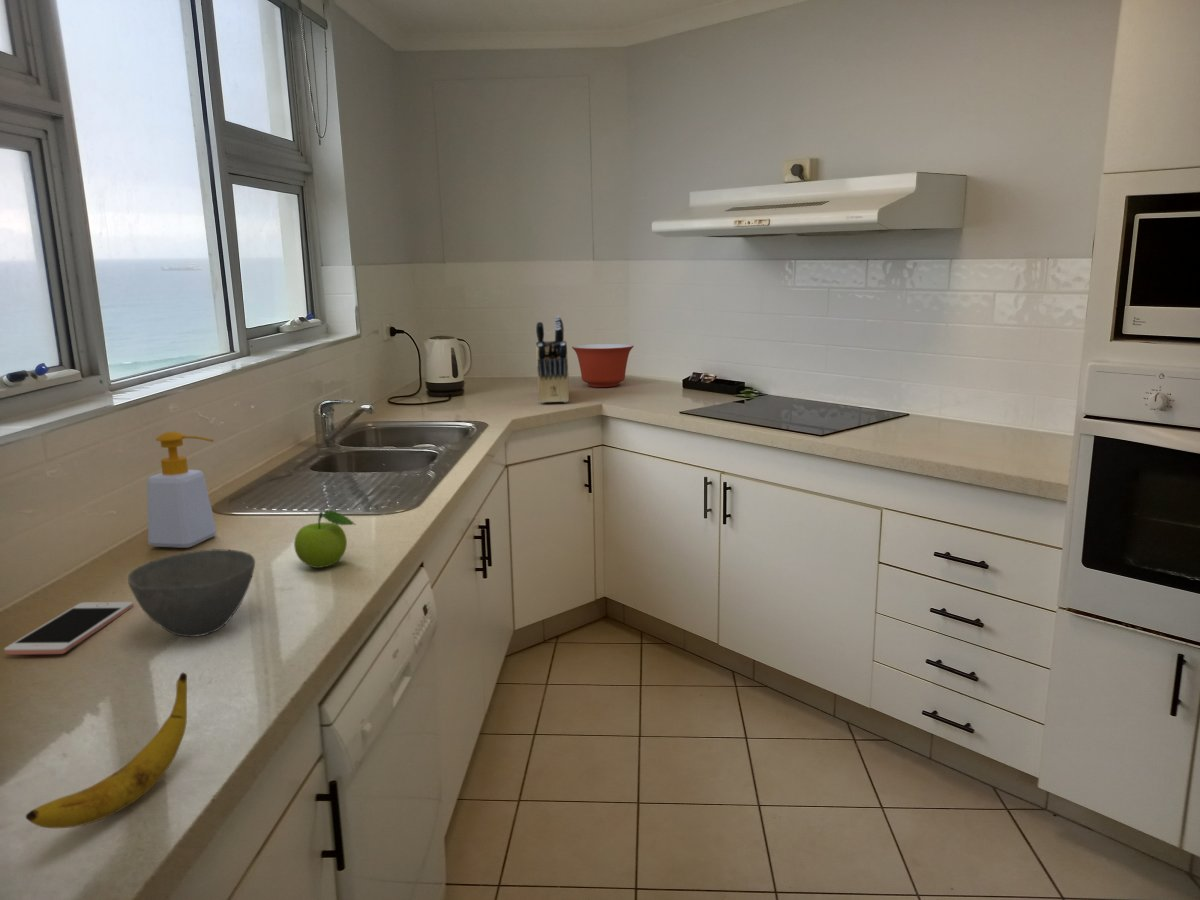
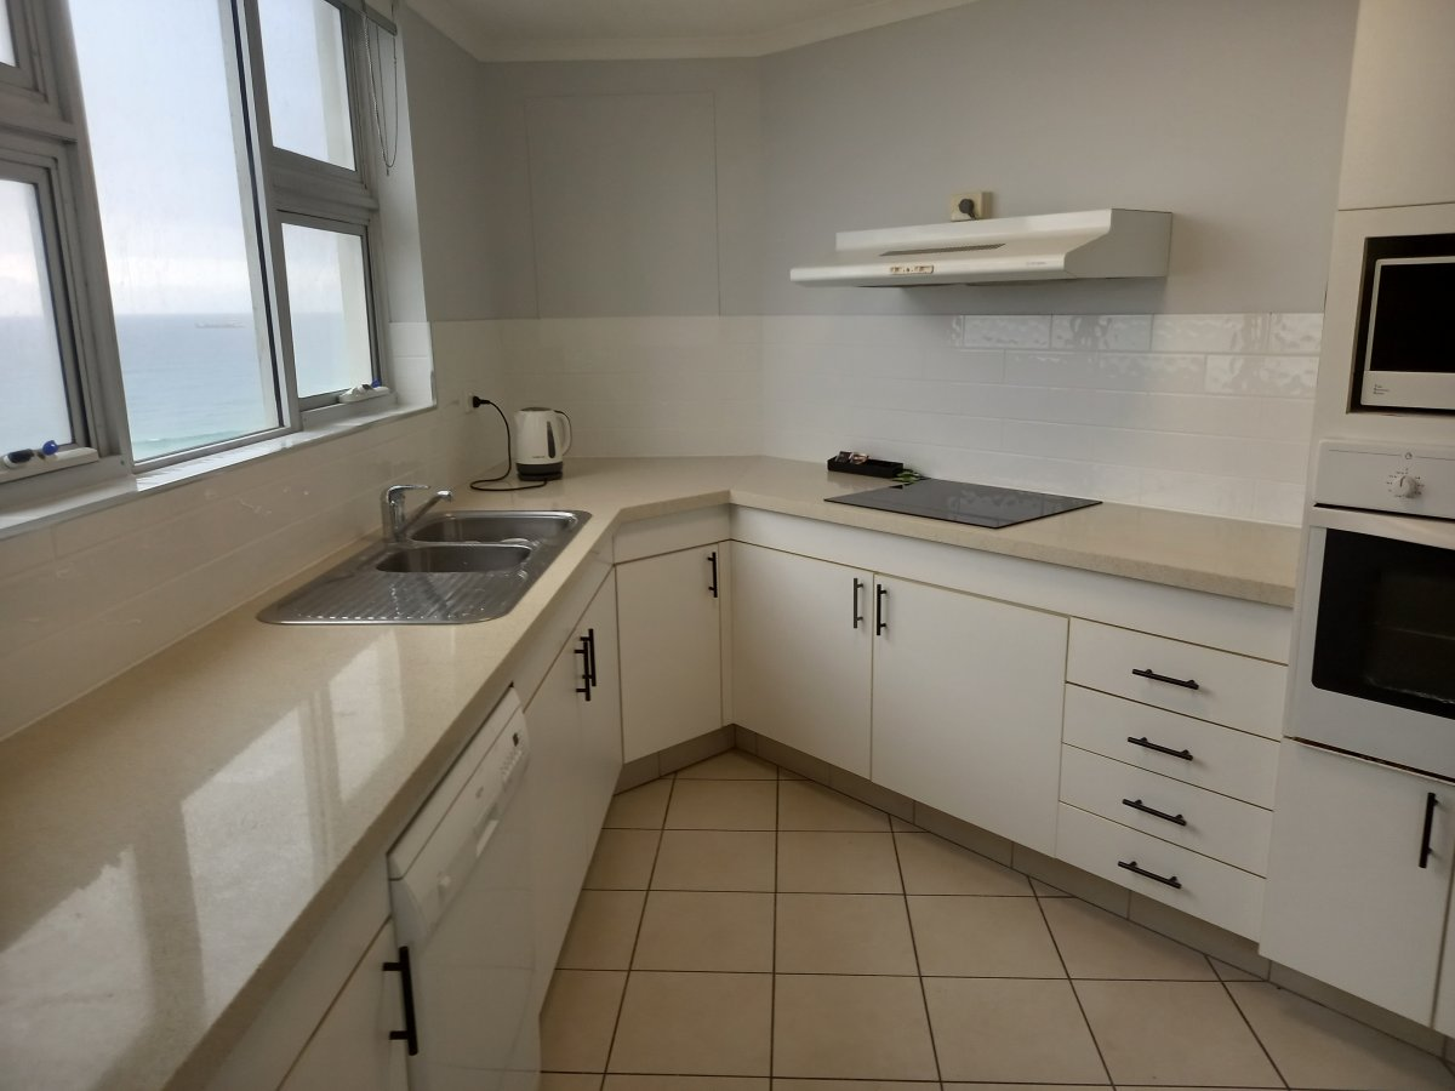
- knife block (552, 358)
- banana (121, 768)
- soap bottle (186, 487)
- cell phone (73, 626)
- fruit (328, 538)
- mixing bowl (603, 365)
- bowl (196, 598)
